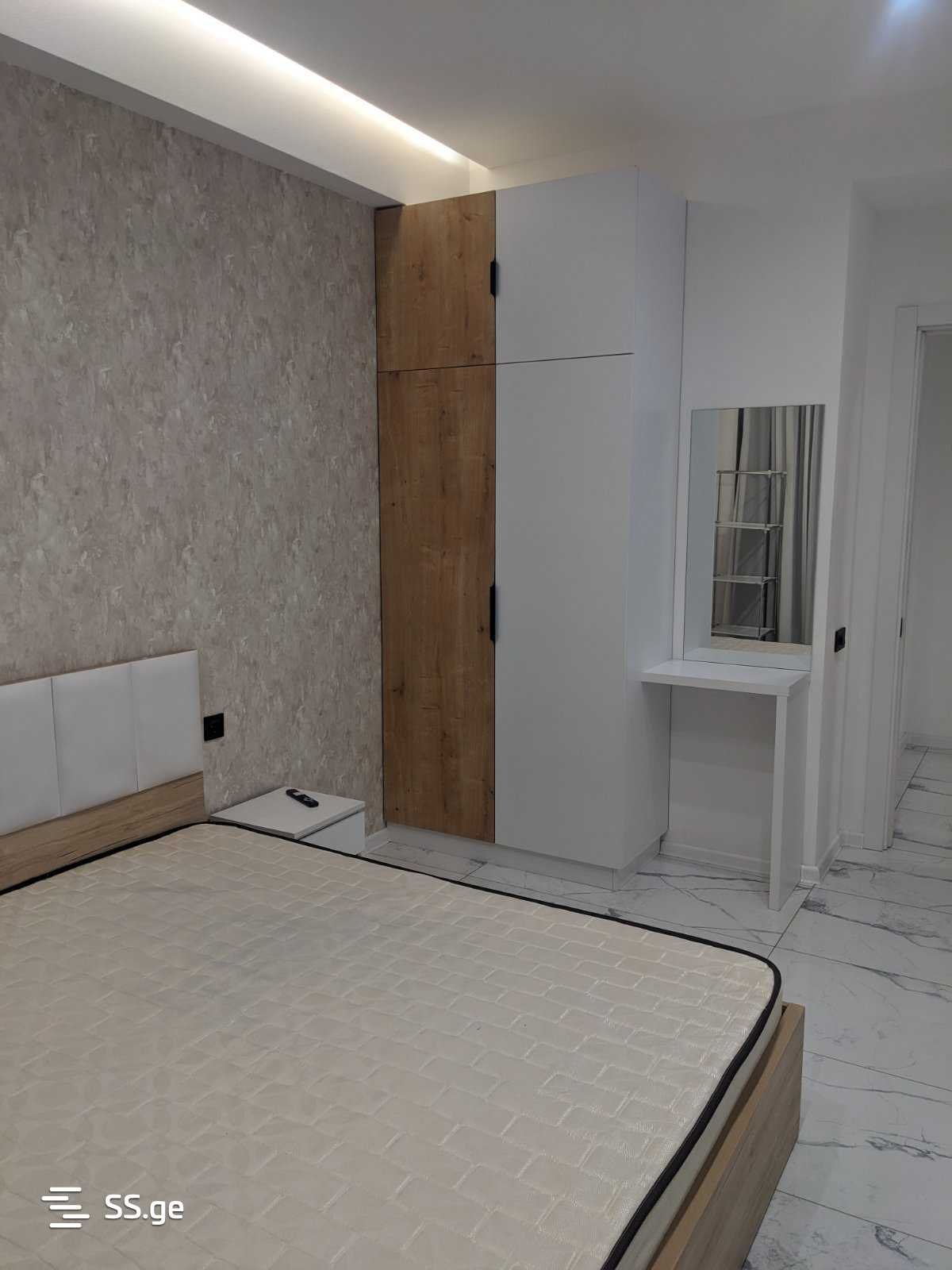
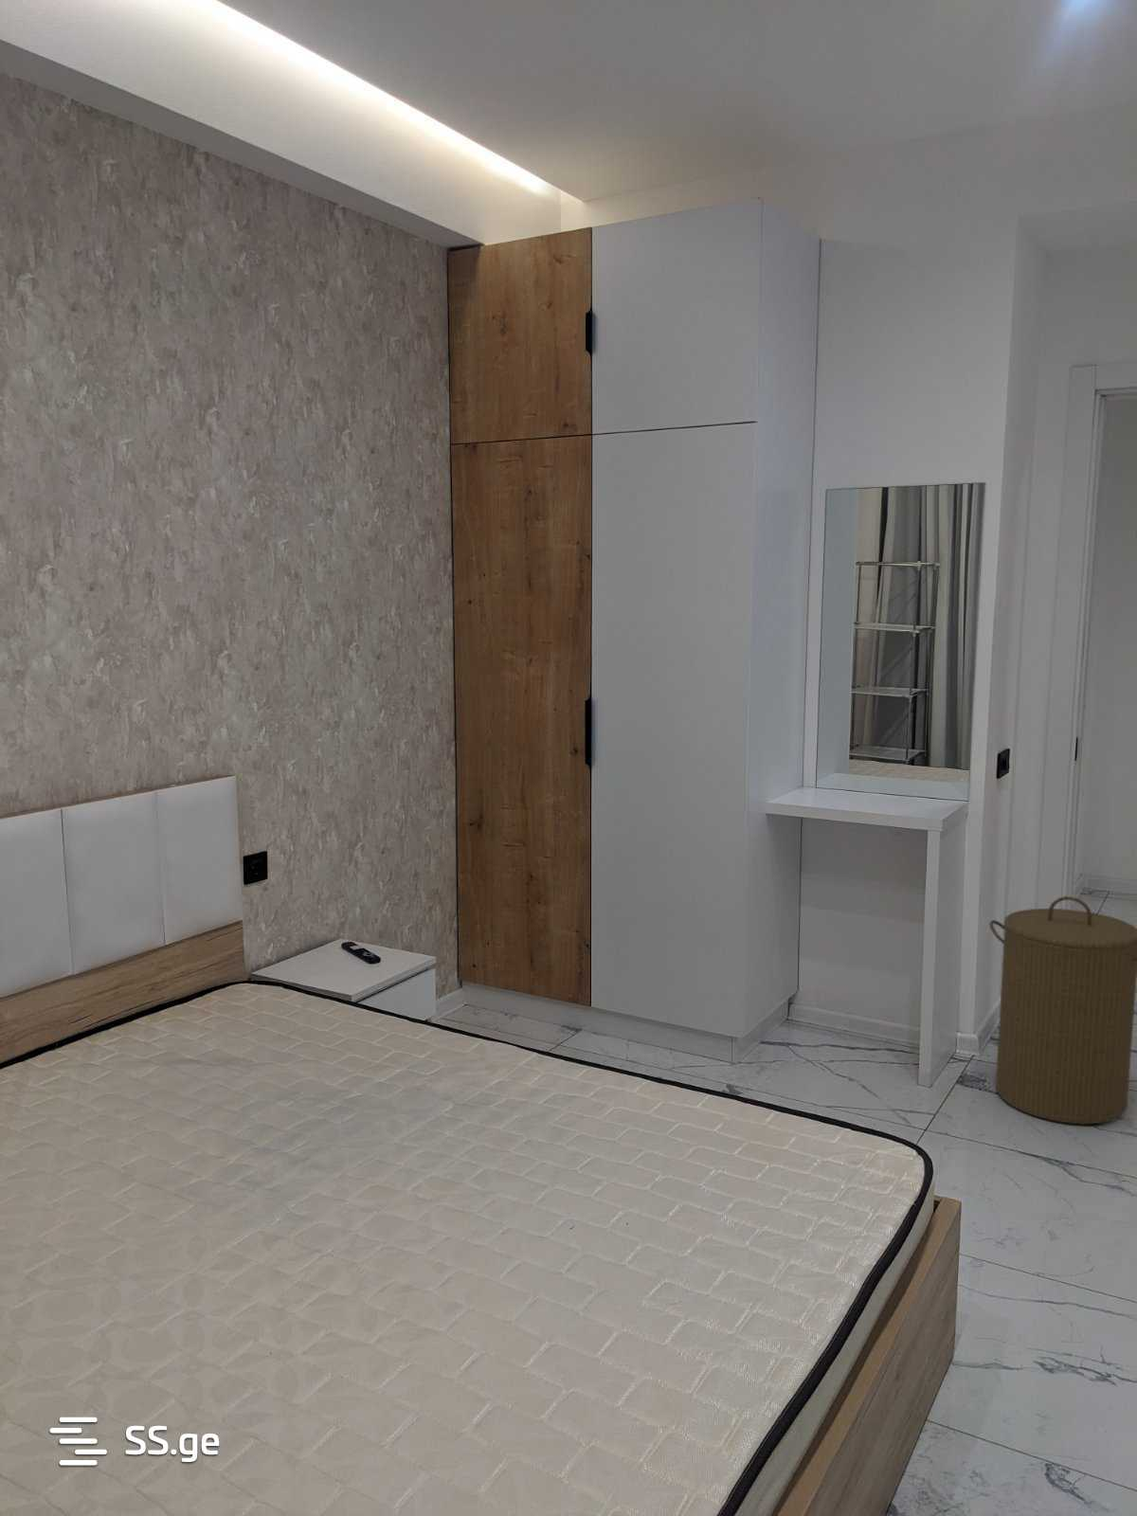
+ laundry hamper (1065, 999)
